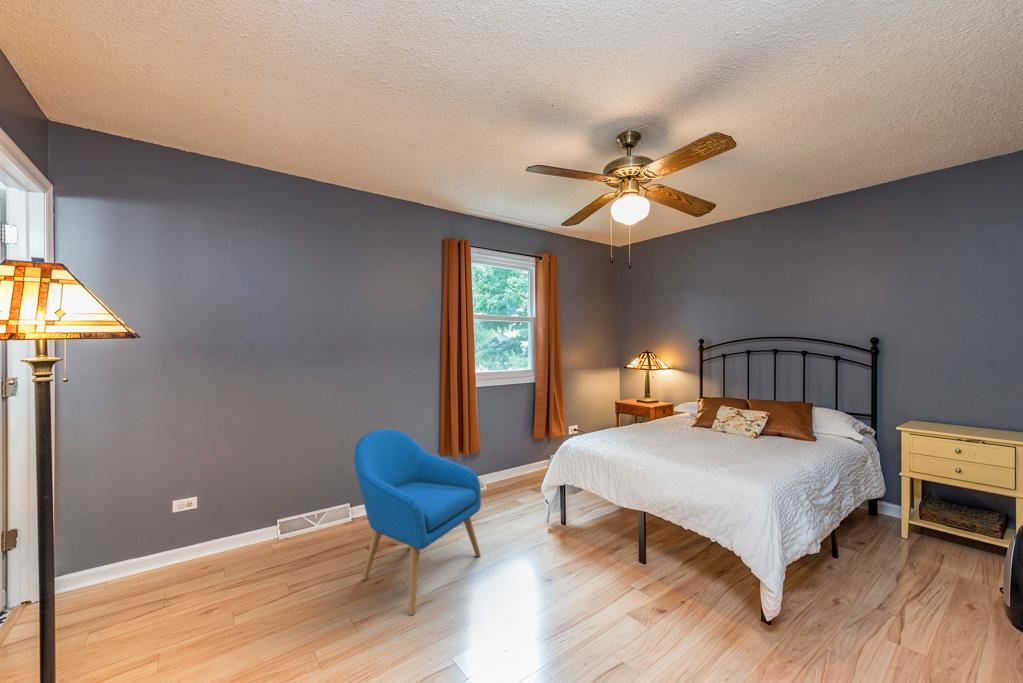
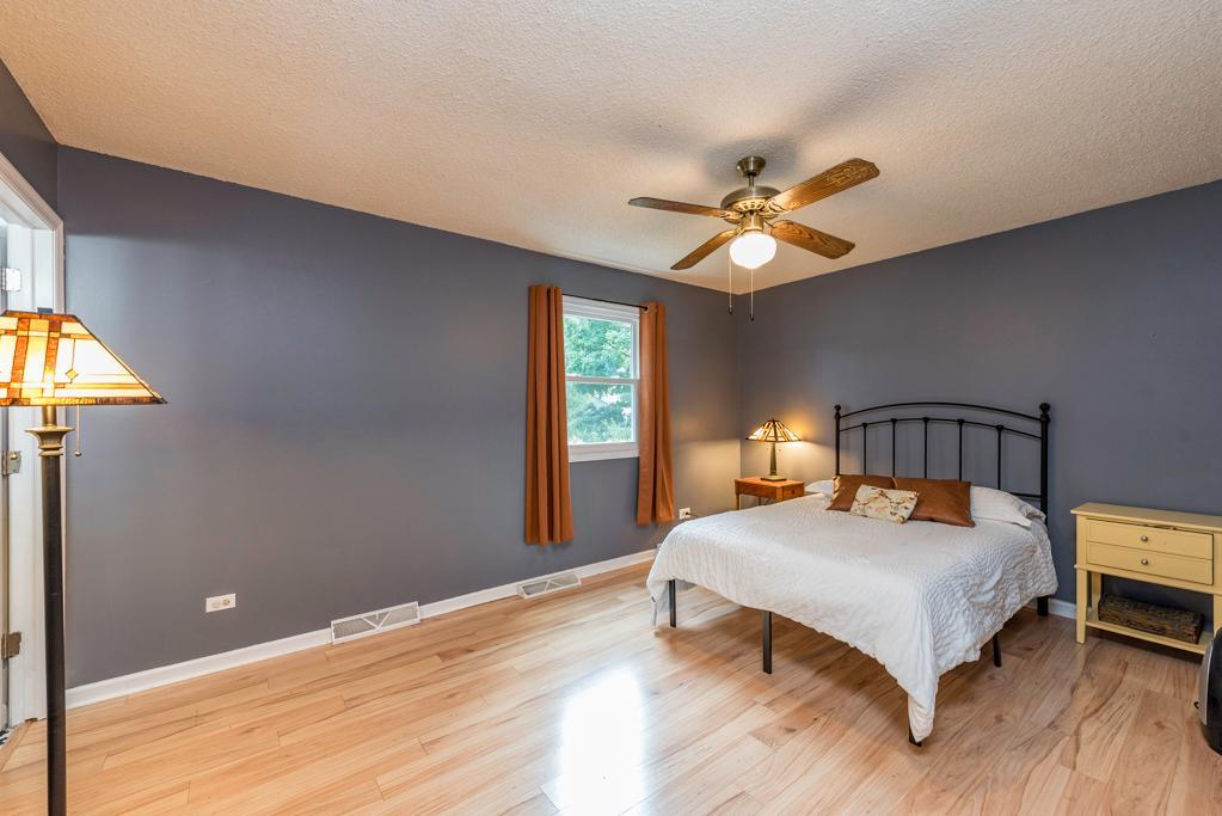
- armchair (412, 502)
